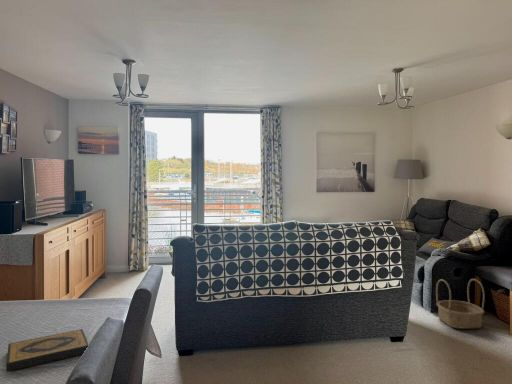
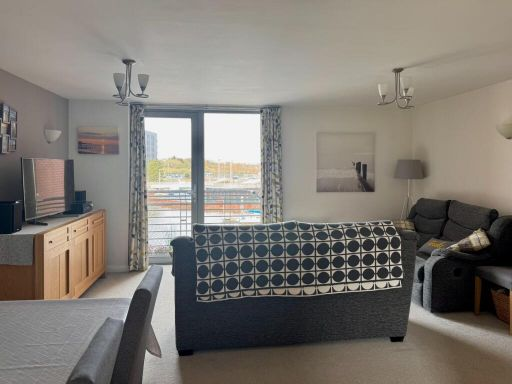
- hardback book (48, 348)
- basket (459, 301)
